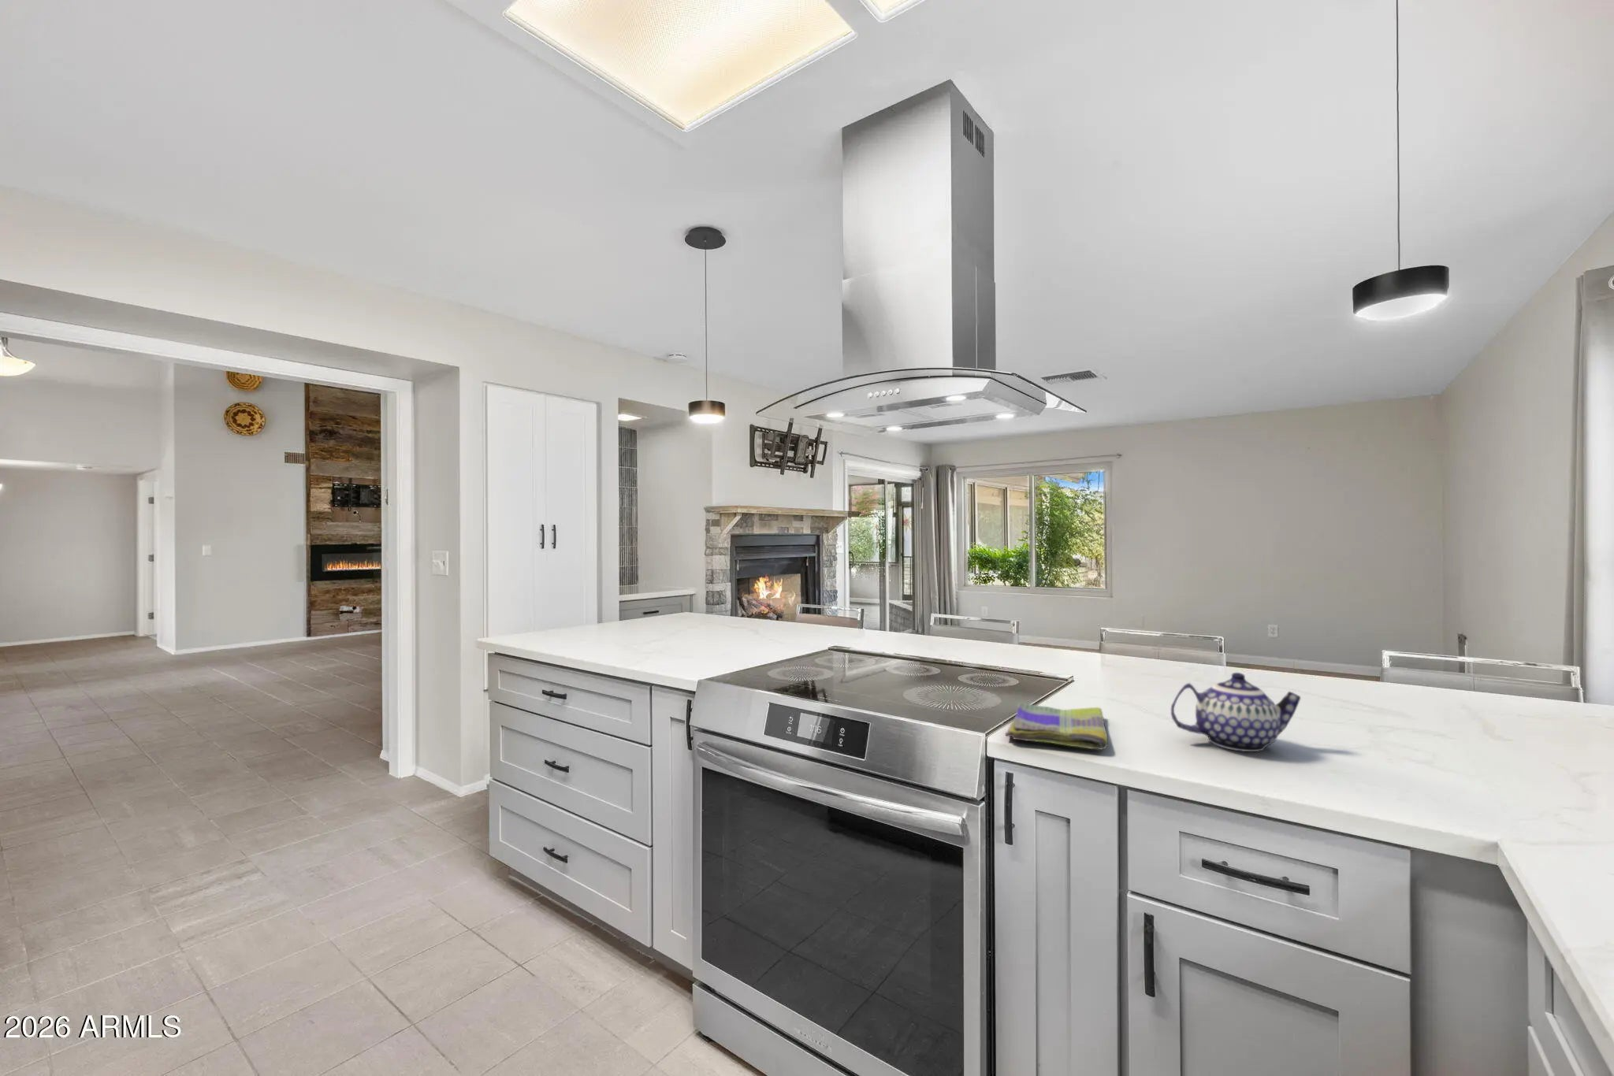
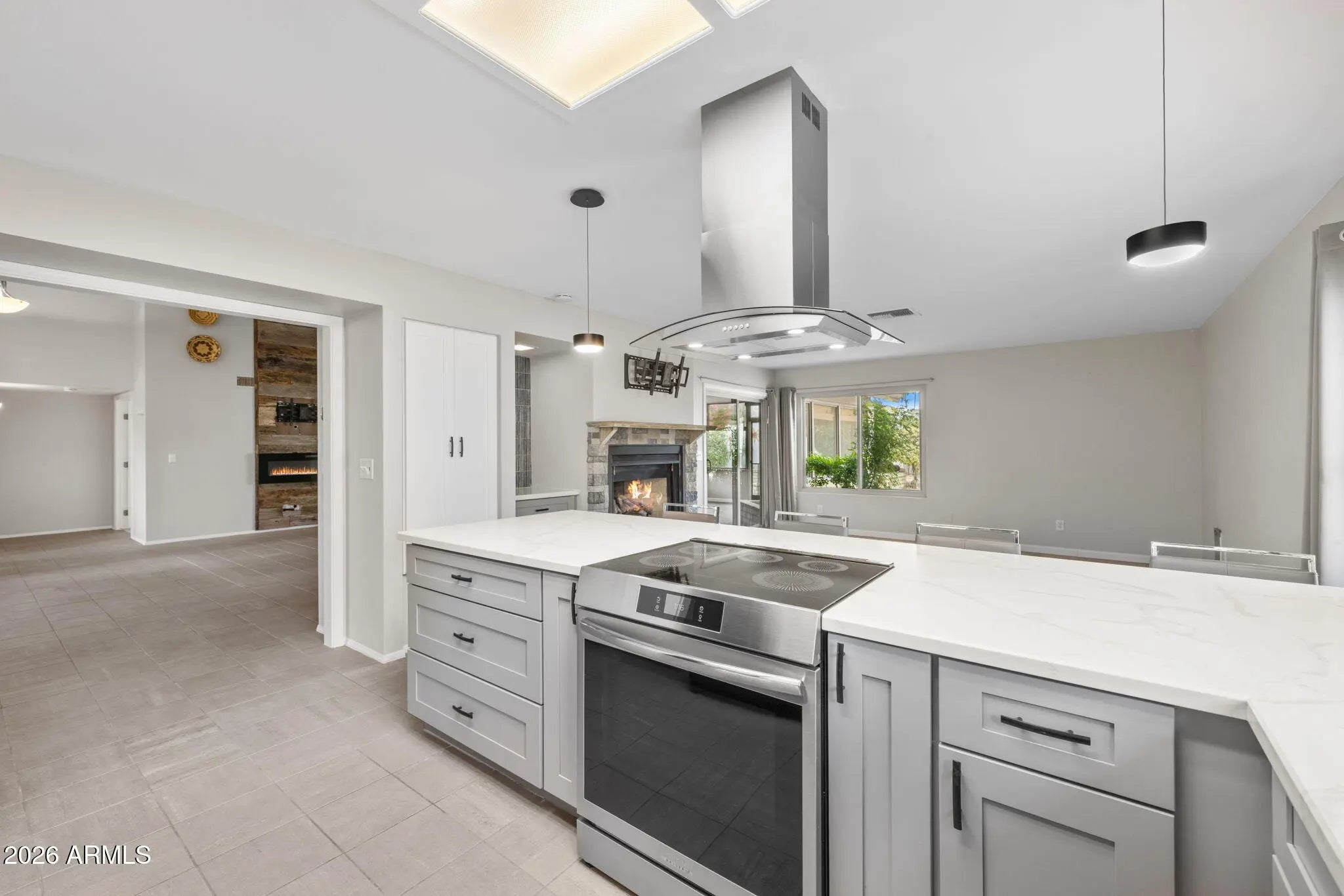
- dish towel (1058, 722)
- teapot (1235, 709)
